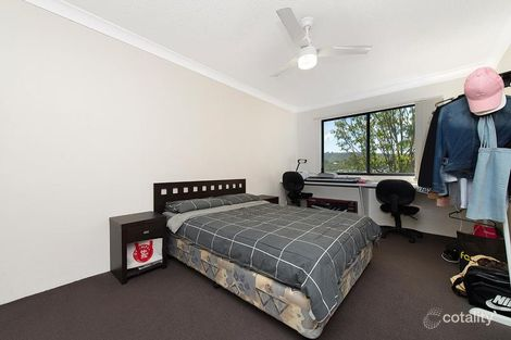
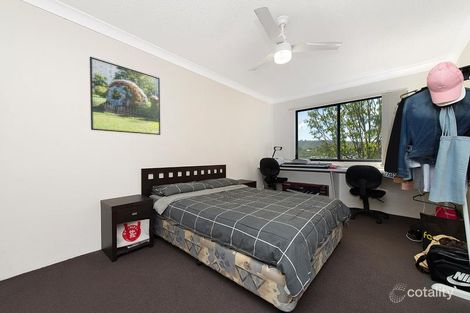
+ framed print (129, 100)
